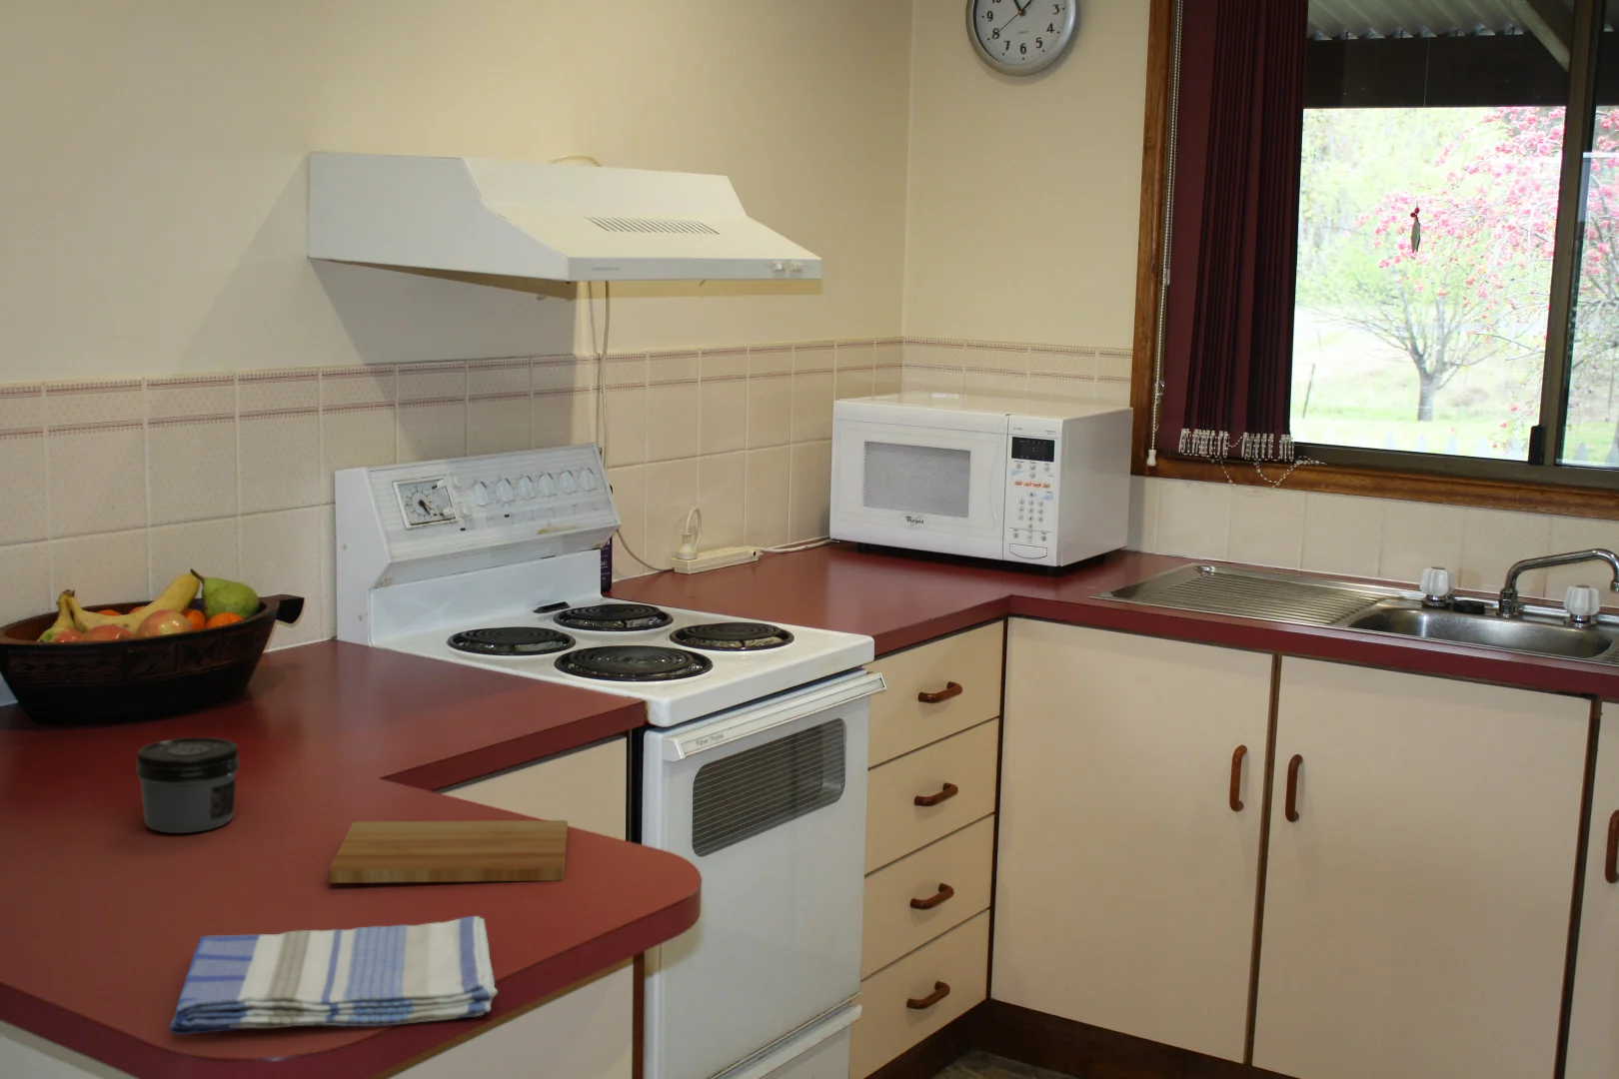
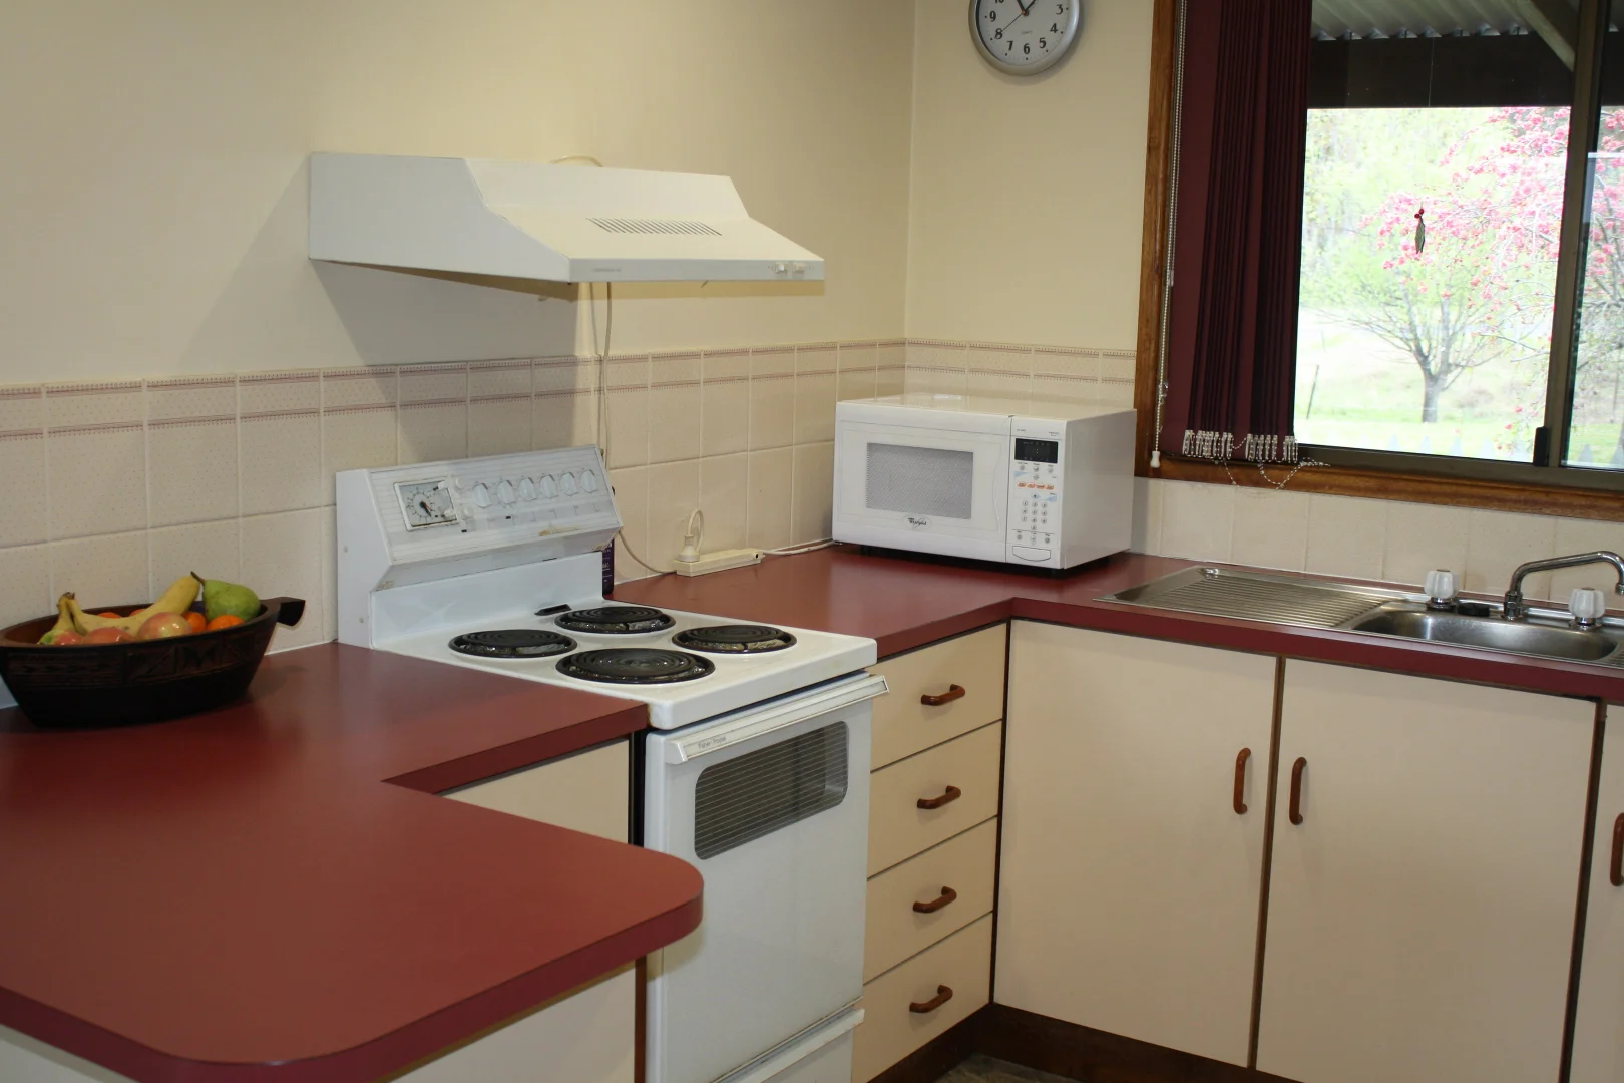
- cutting board (454, 849)
- jar (188, 785)
- dish towel (342, 968)
